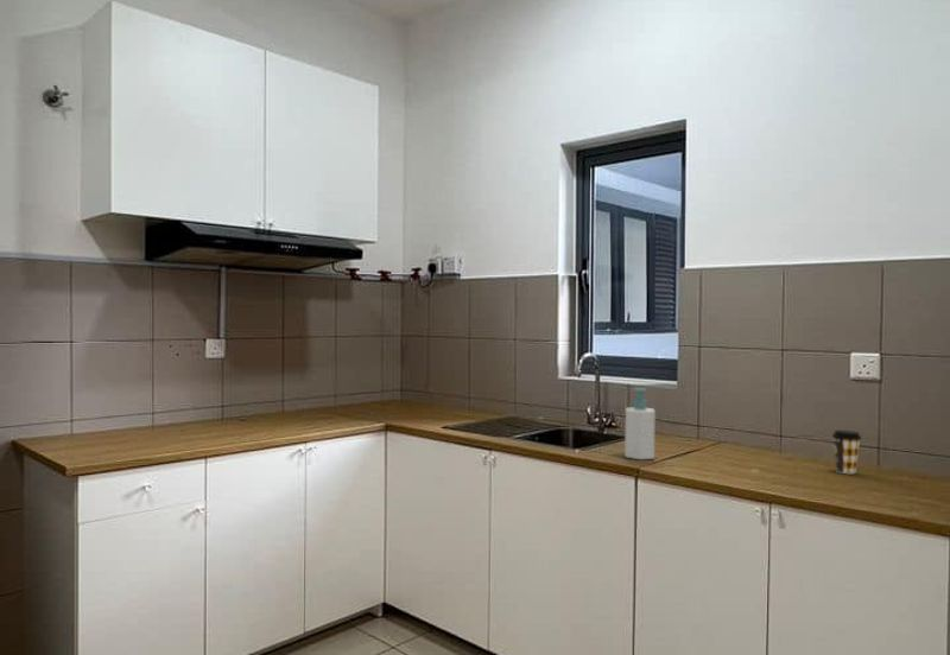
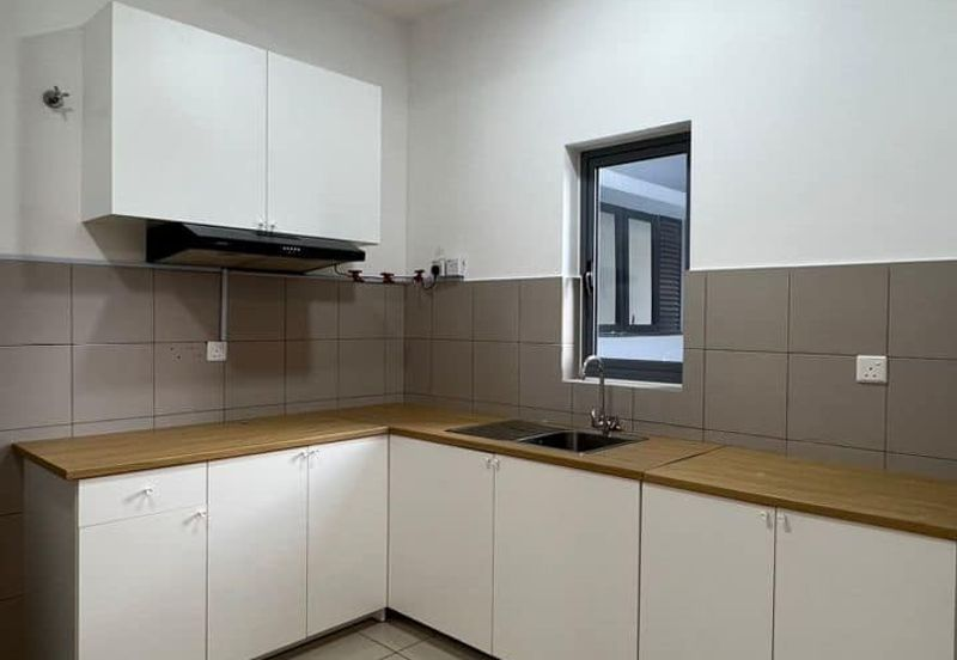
- soap bottle (639, 422)
- coffee cup (846, 451)
